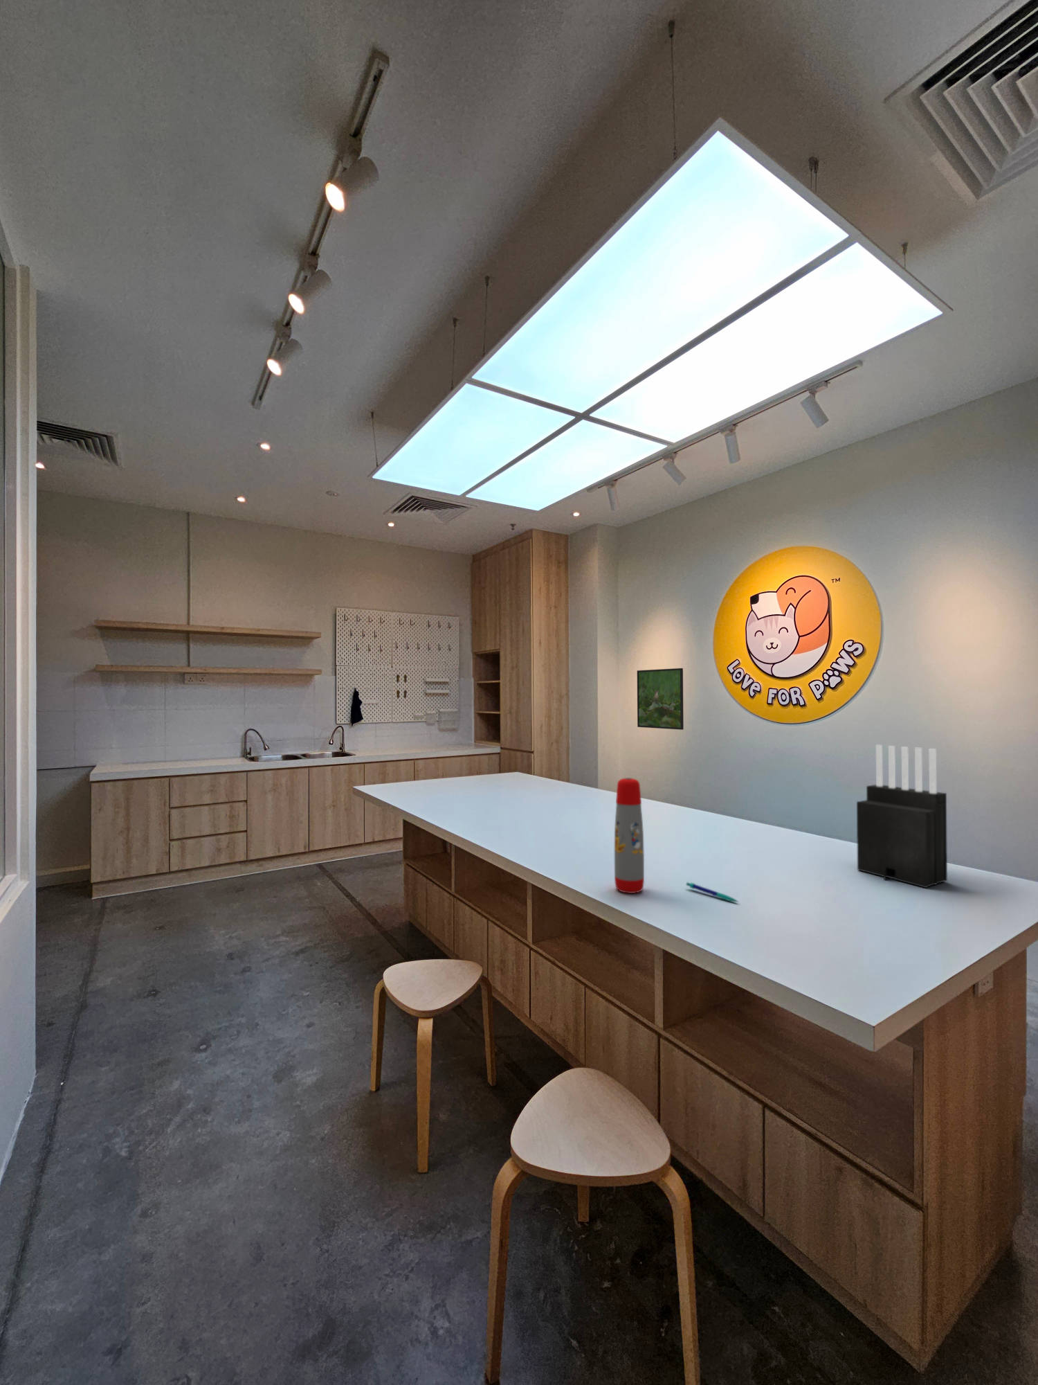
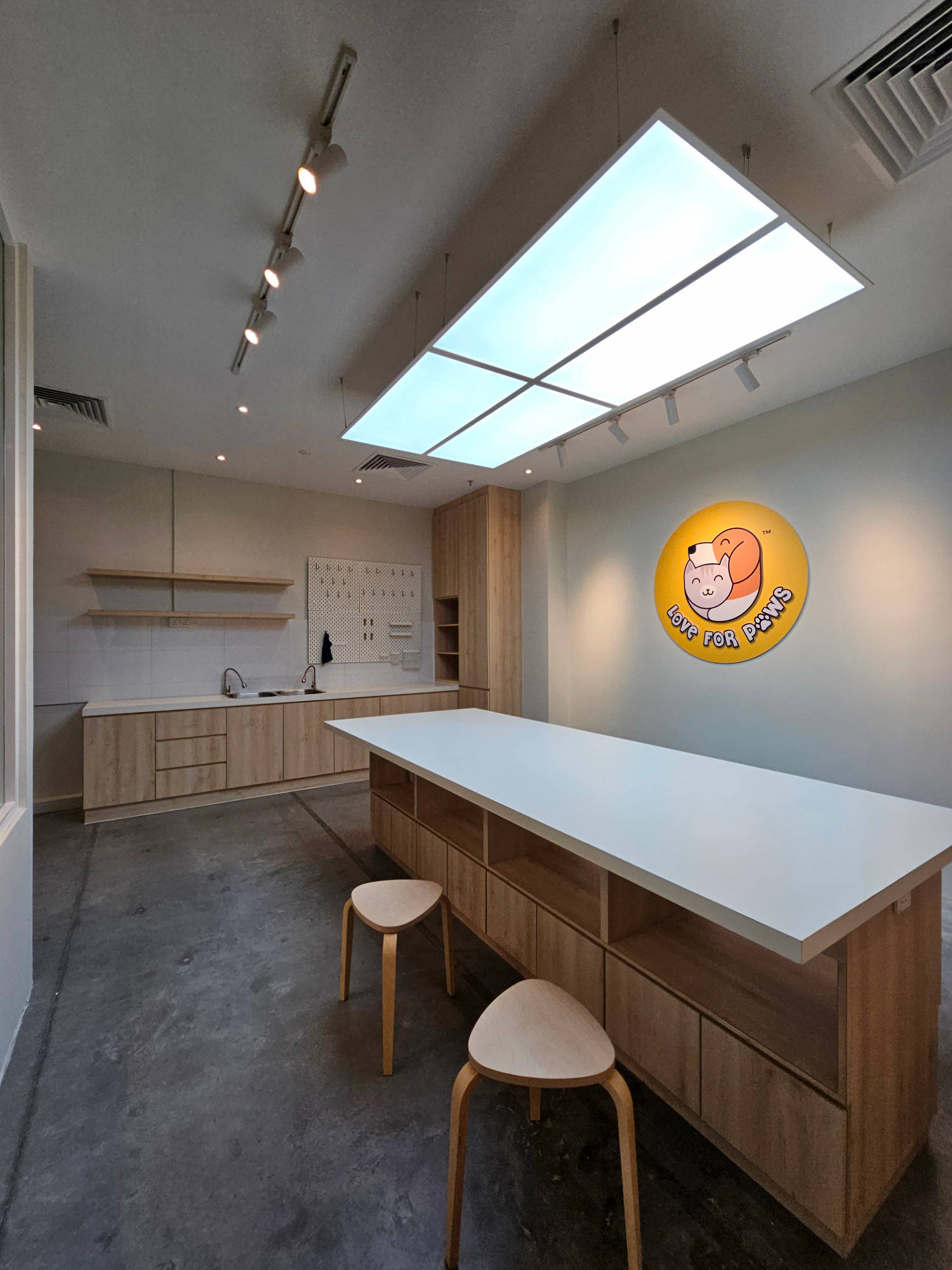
- knife block (897, 811)
- water bottle (628, 833)
- pen (711, 892)
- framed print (659, 699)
